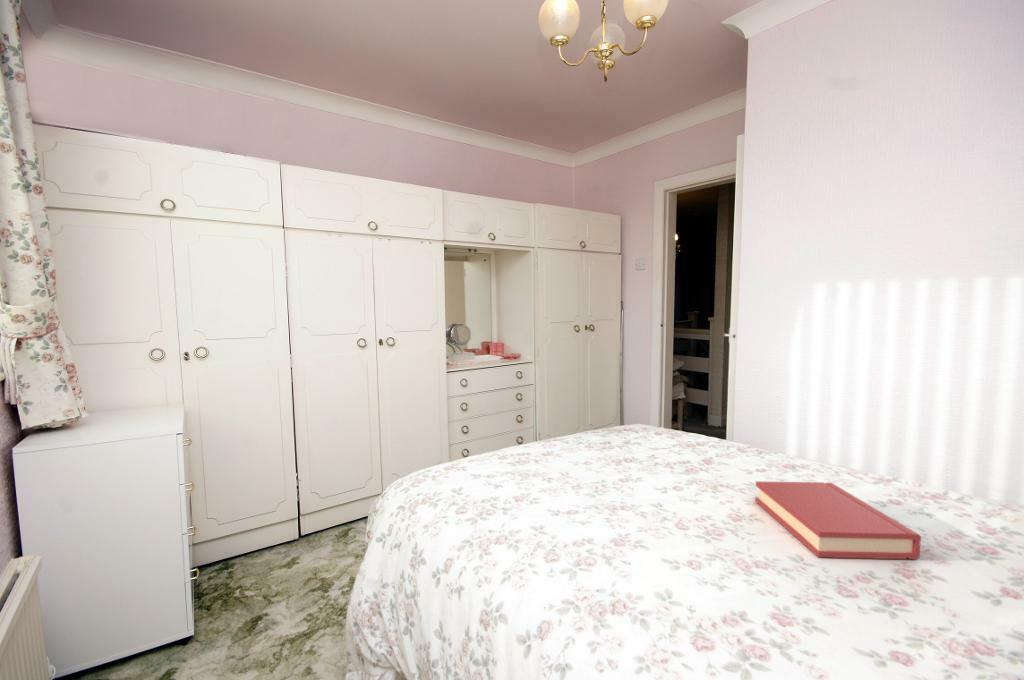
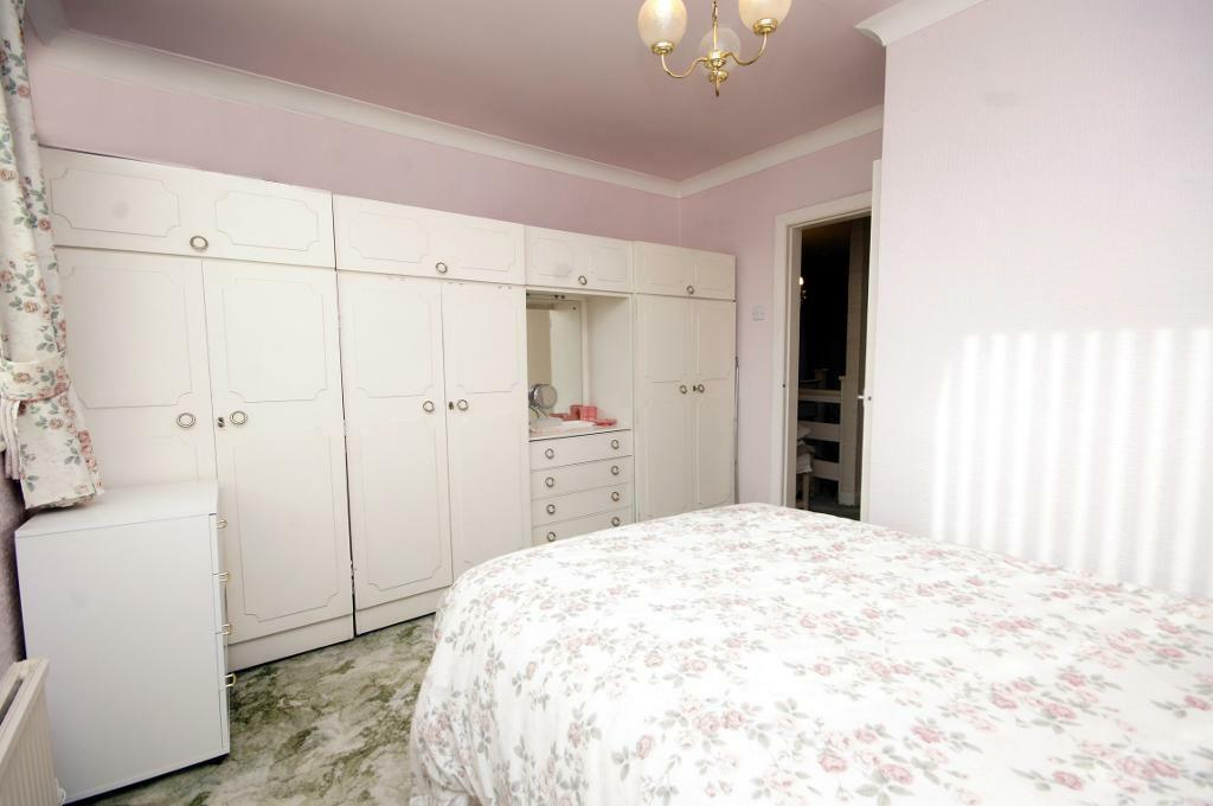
- hardback book (826, 515)
